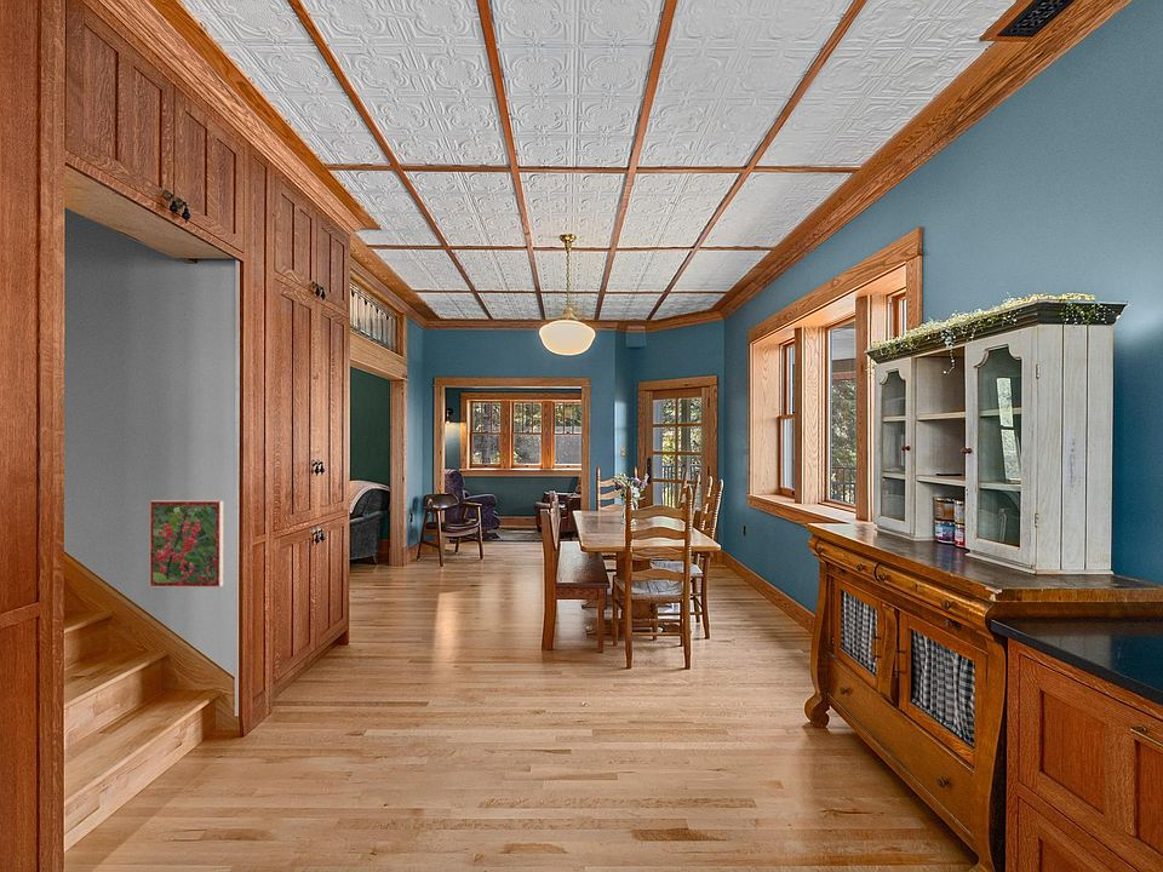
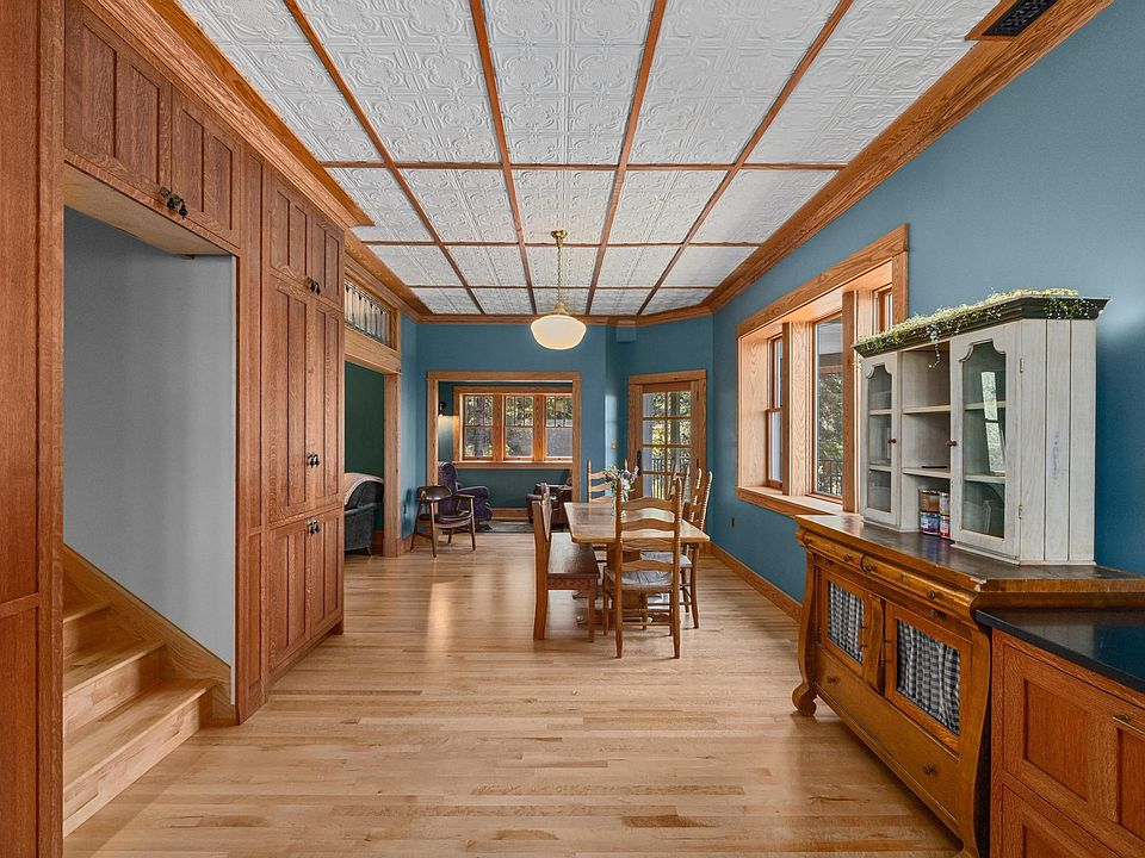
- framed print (187, 543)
